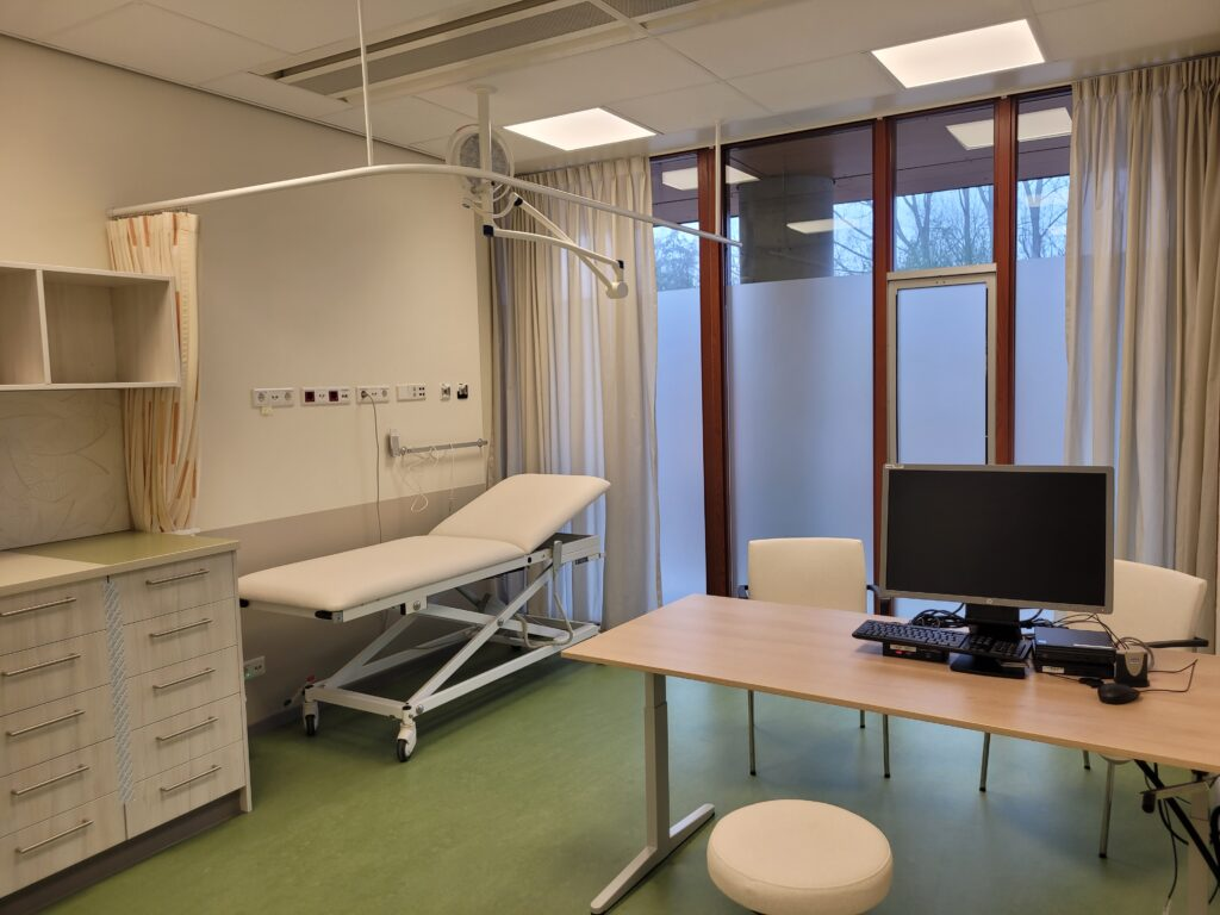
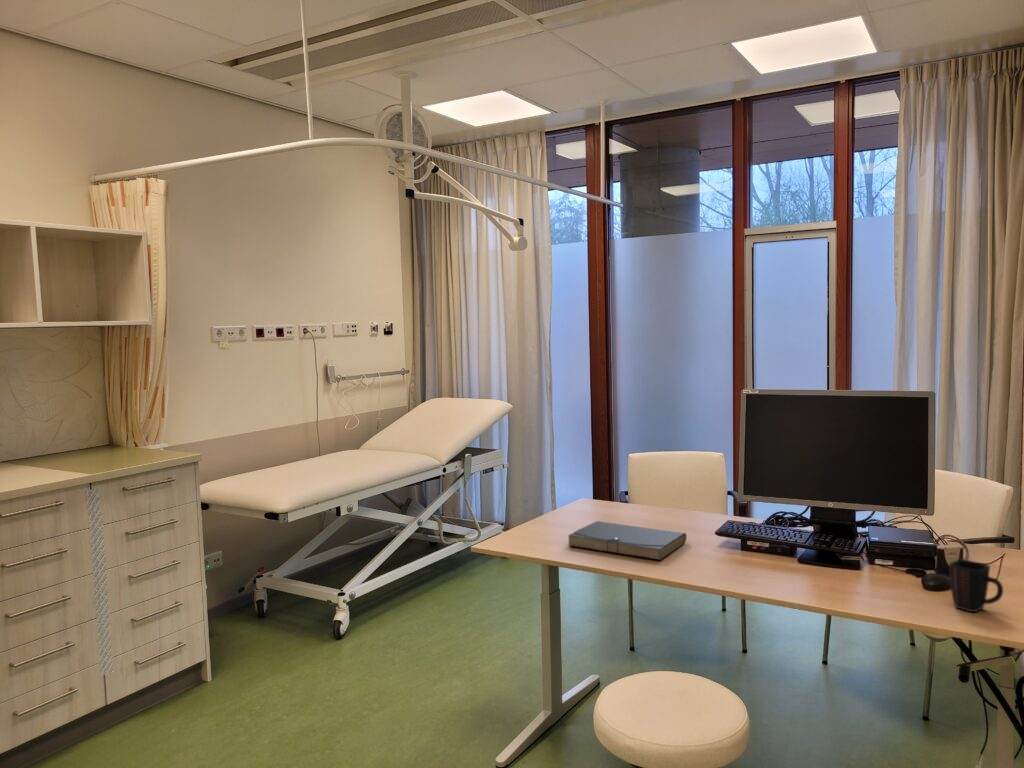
+ file folder (627, 538)
+ mug (975, 587)
